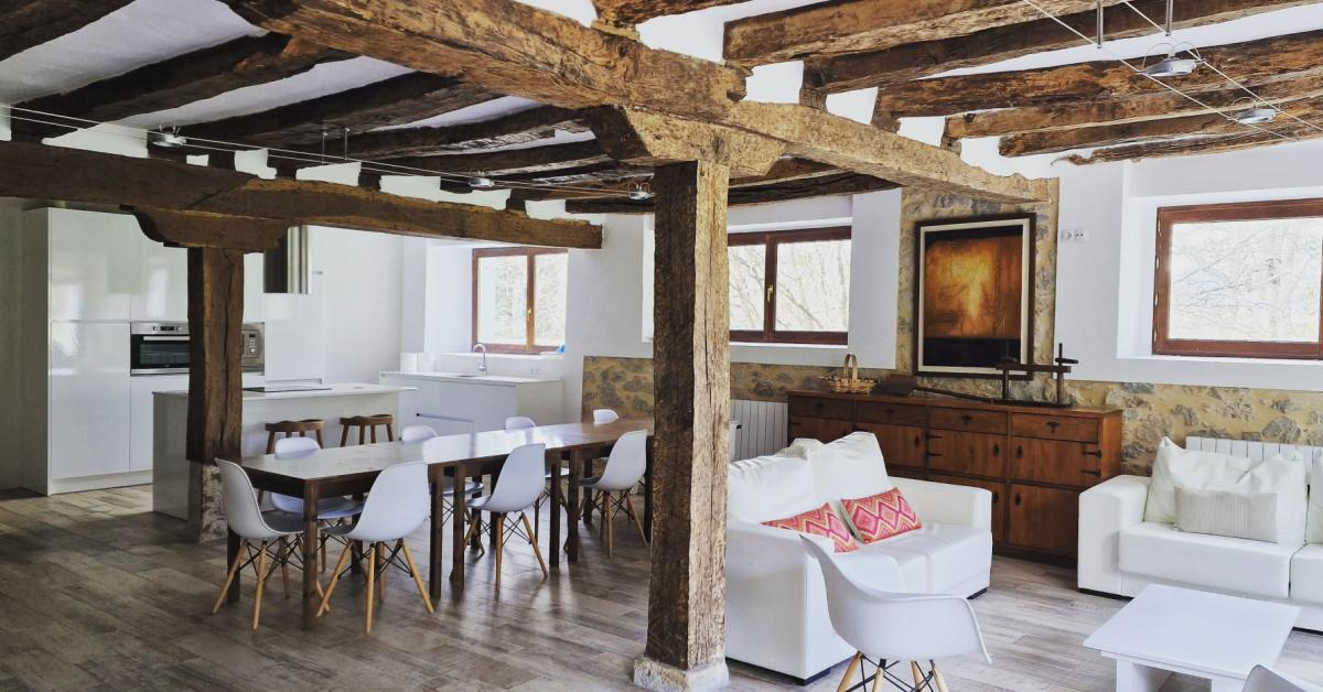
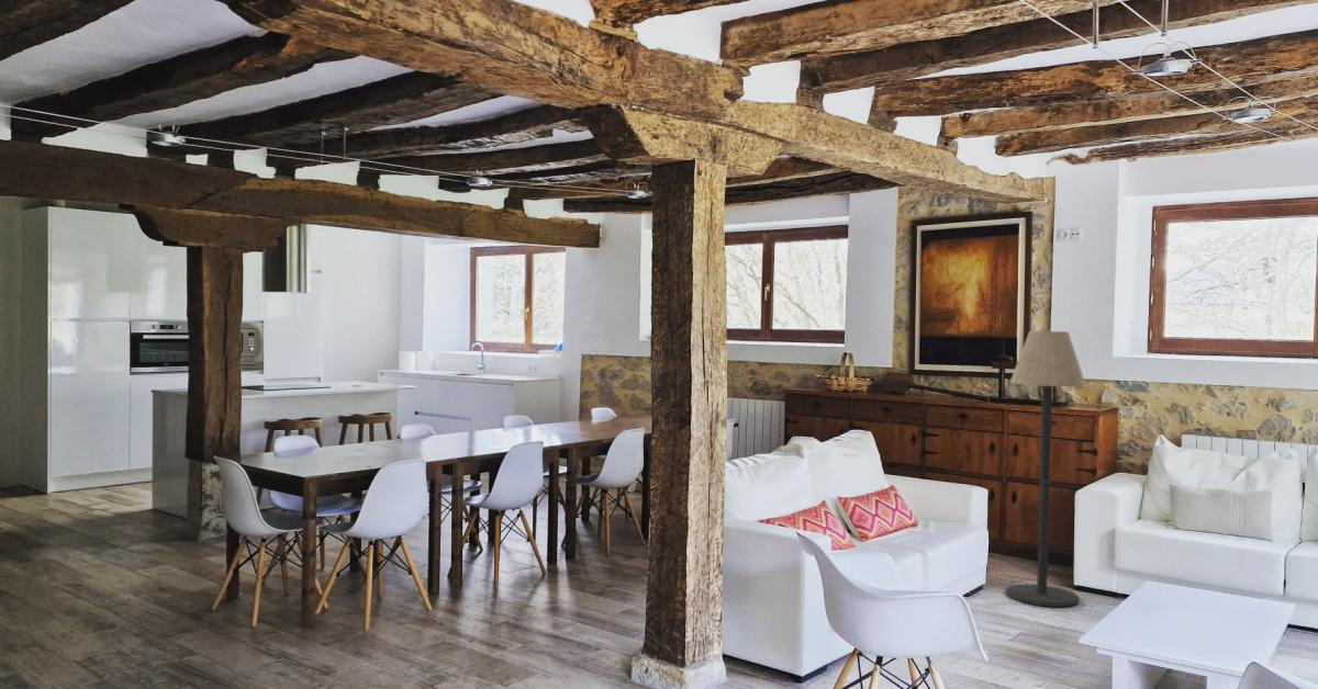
+ floor lamp (1045, 464)
